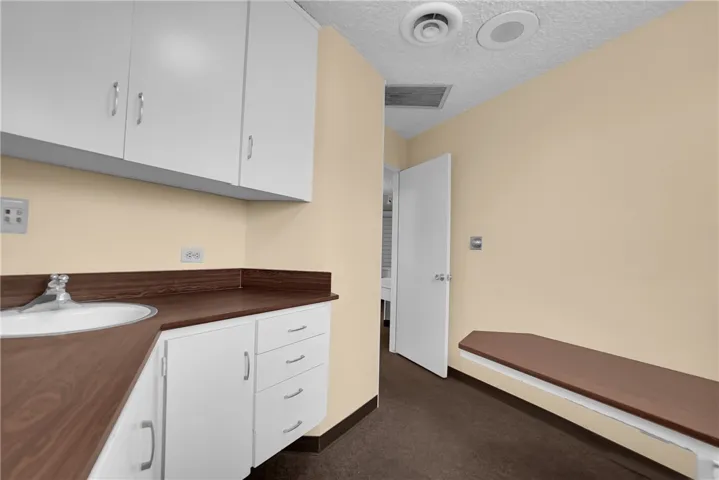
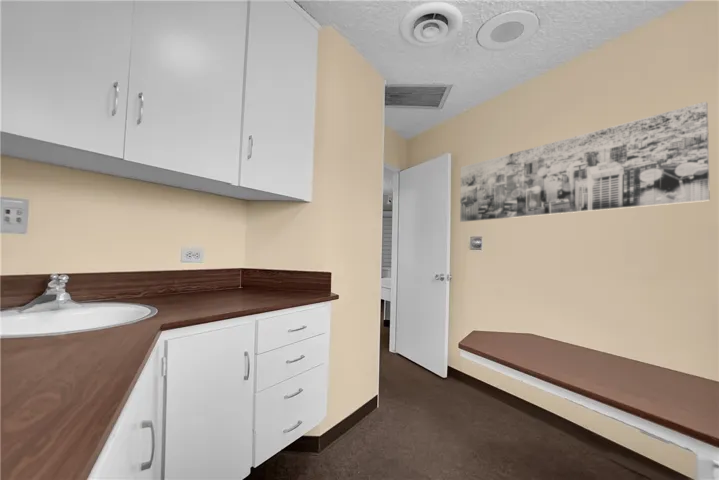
+ wall art (549, 179)
